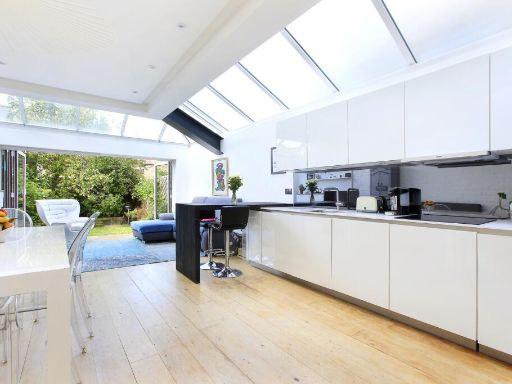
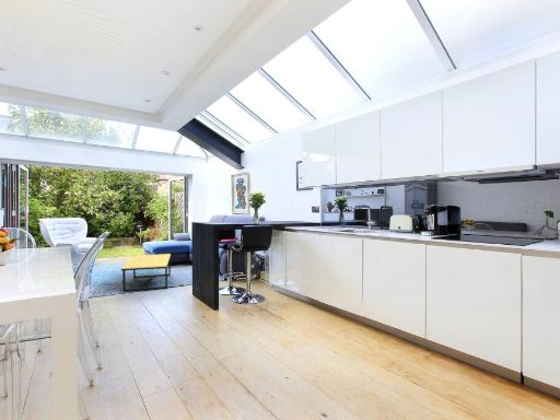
+ coffee table (149, 268)
